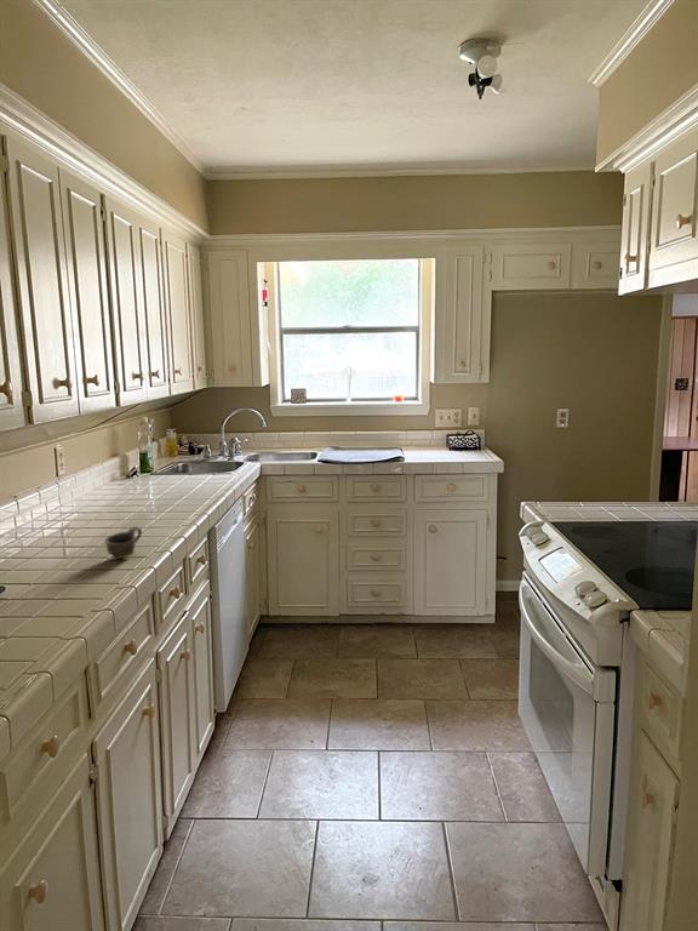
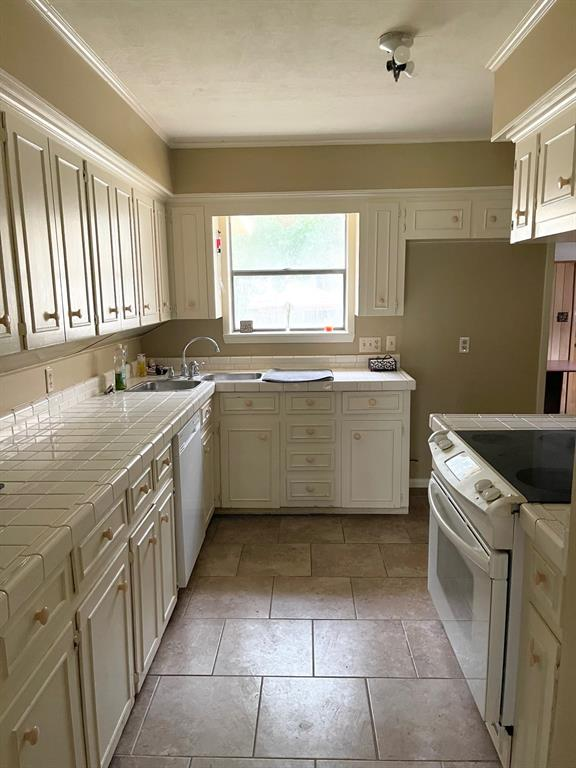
- cup (122, 543)
